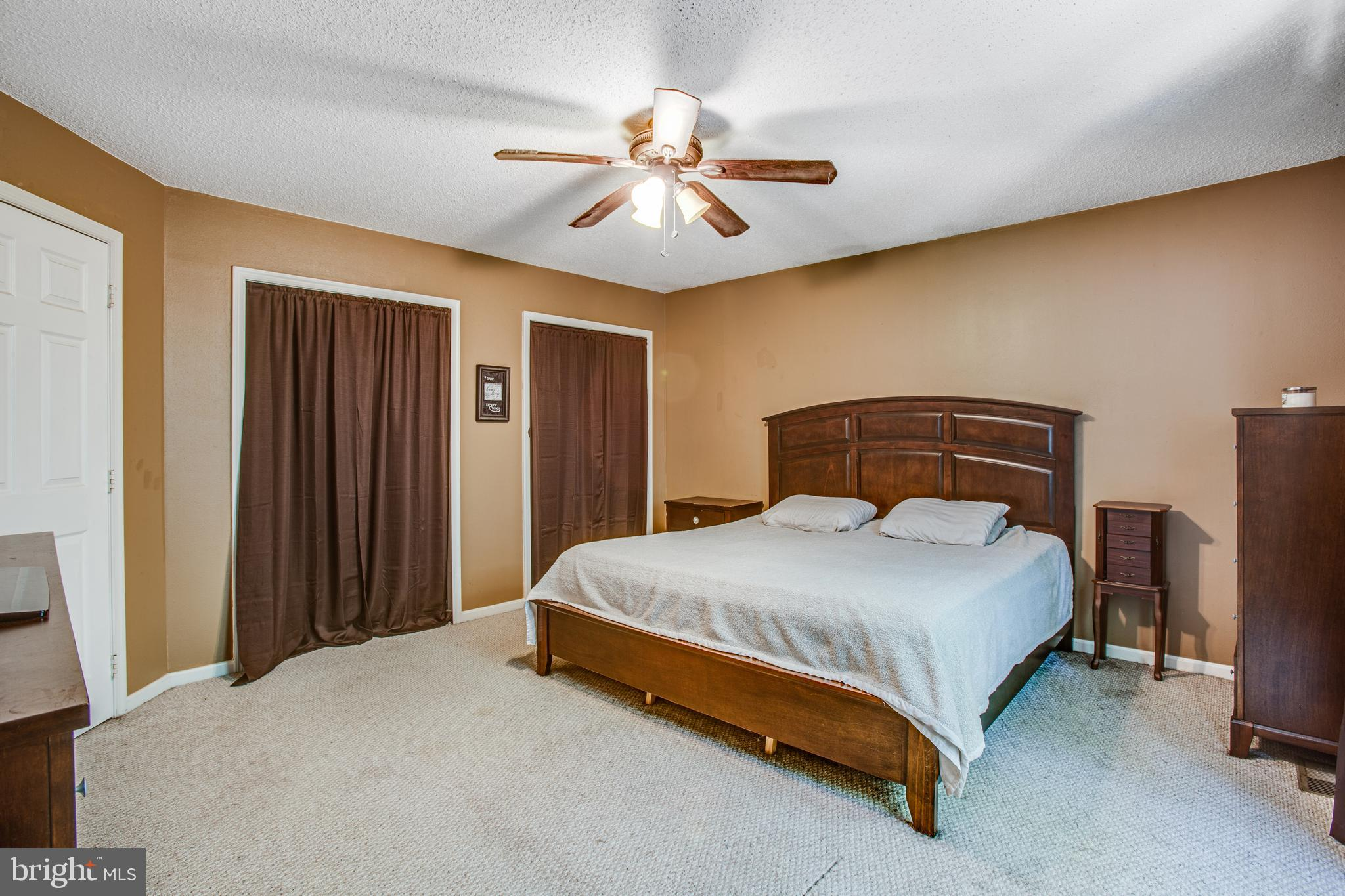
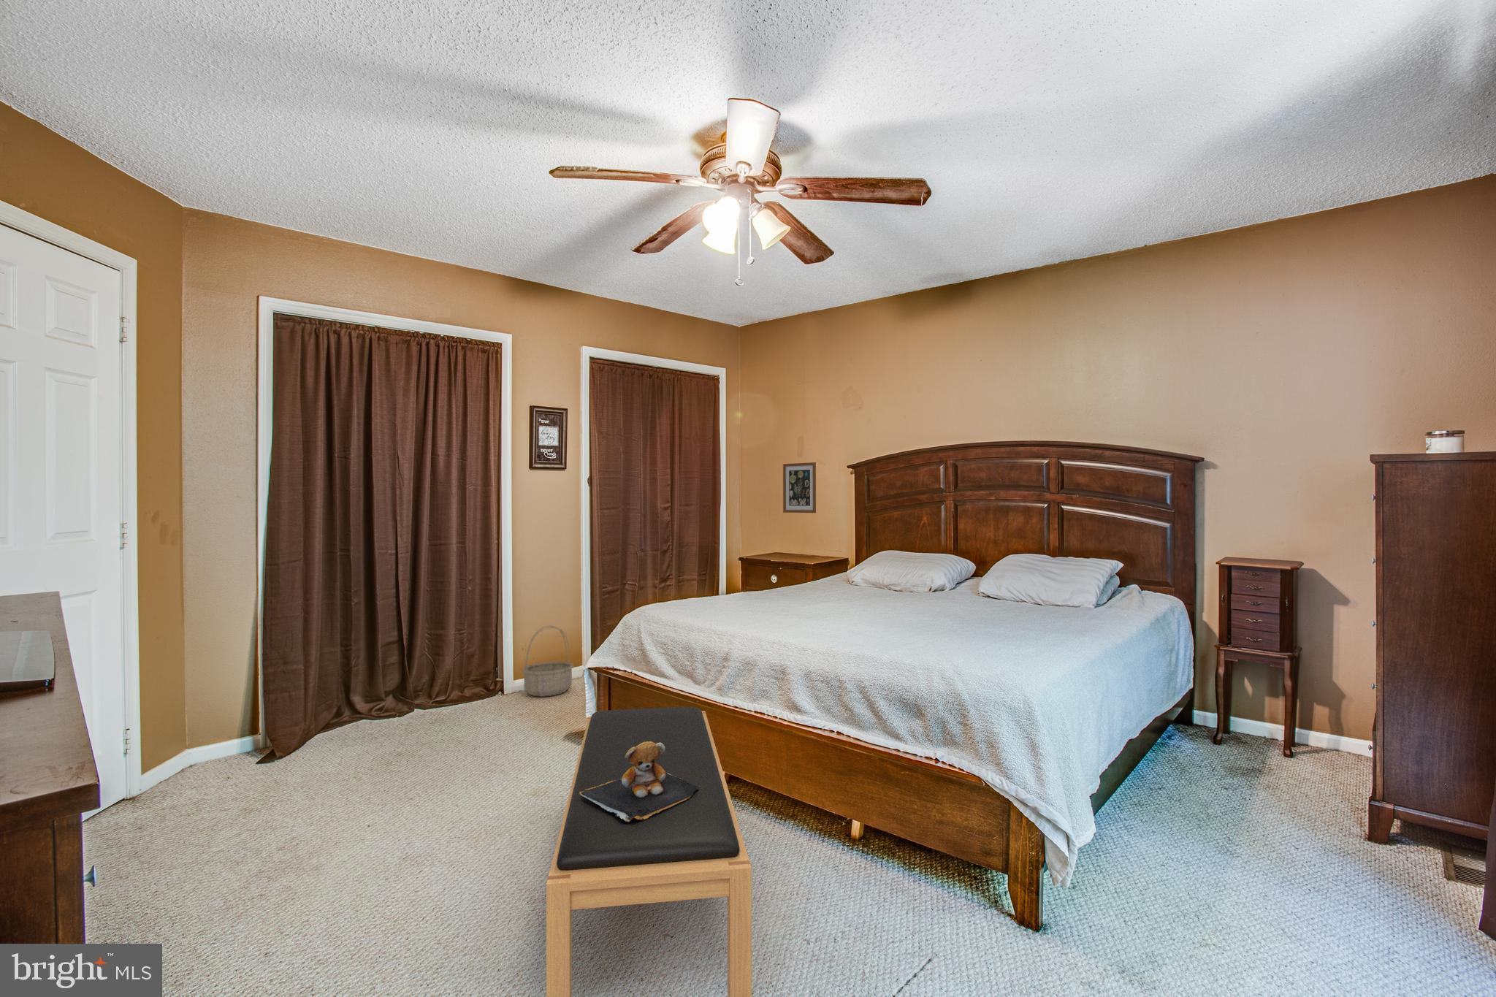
+ basket (548, 662)
+ bench (648, 826)
+ wall art (799, 487)
+ teddy bear (642, 767)
